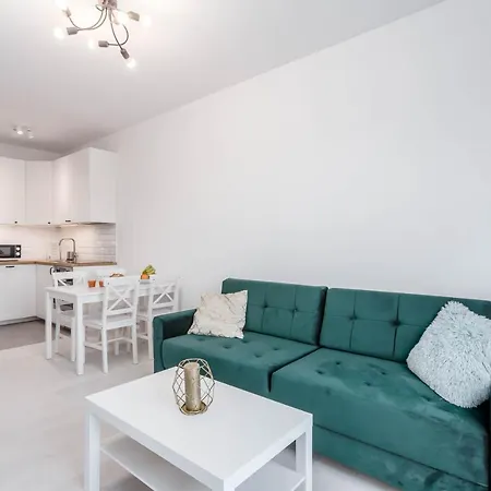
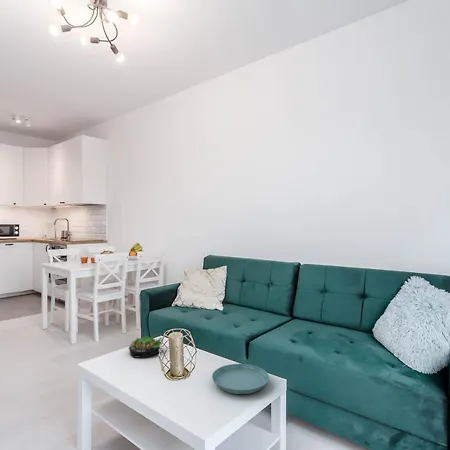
+ succulent plant (146, 344)
+ saucer (240, 379)
